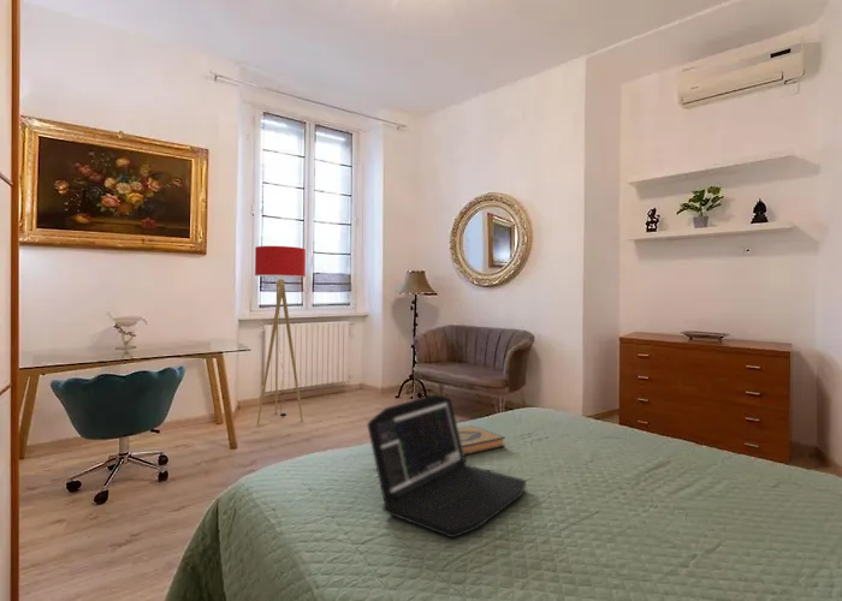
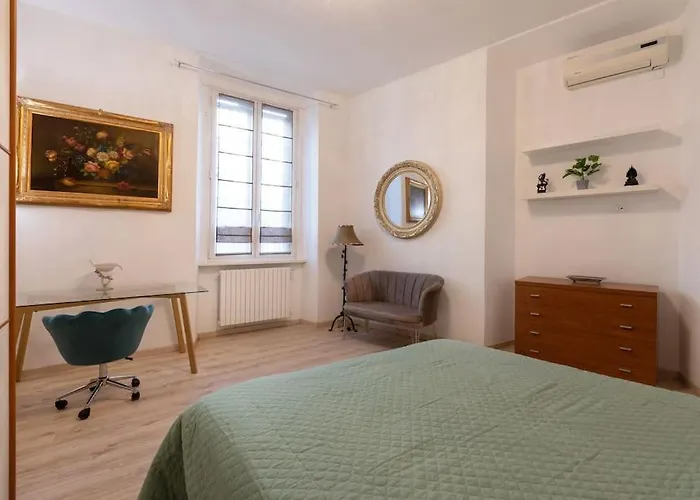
- laptop (452, 453)
- floor lamp (277, 334)
- hardback book (461, 440)
